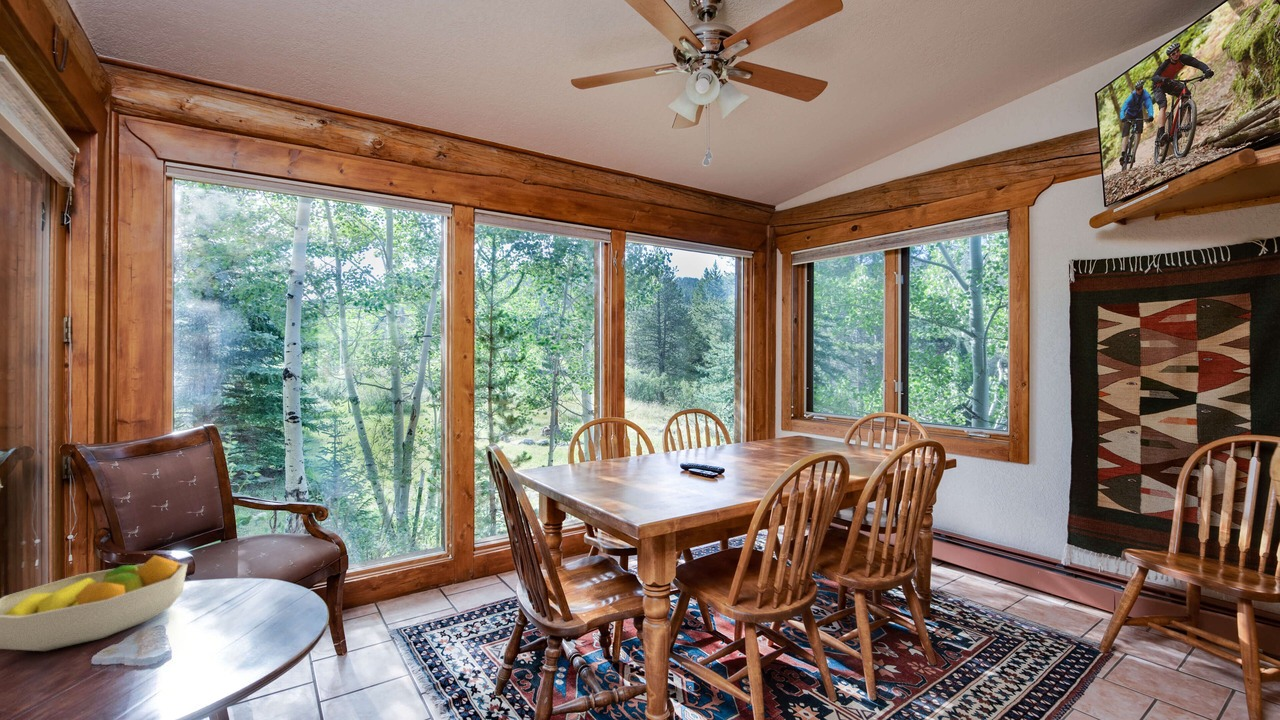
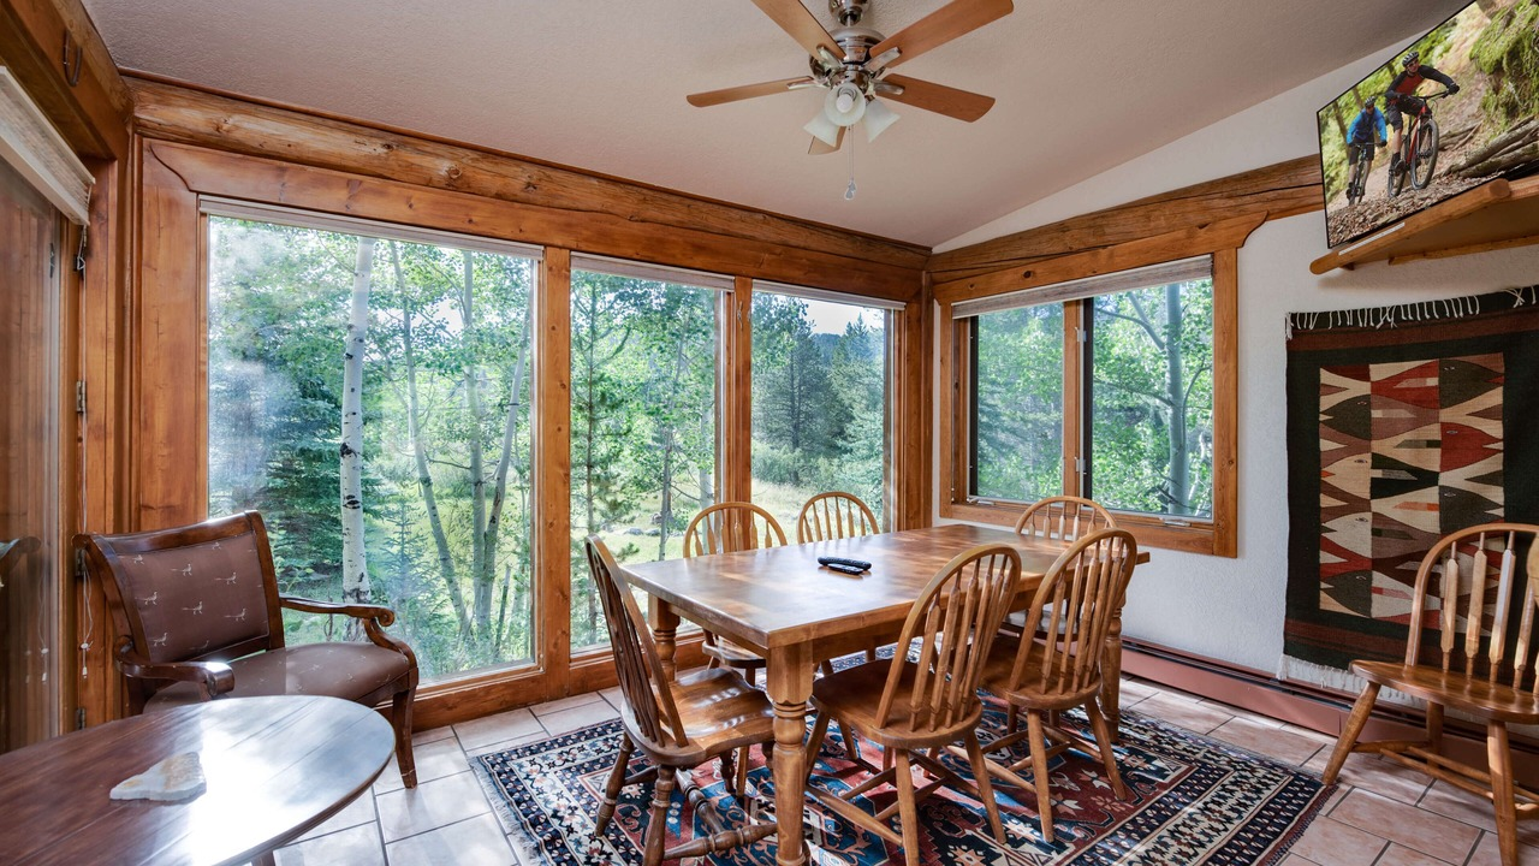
- fruit bowl (92, 597)
